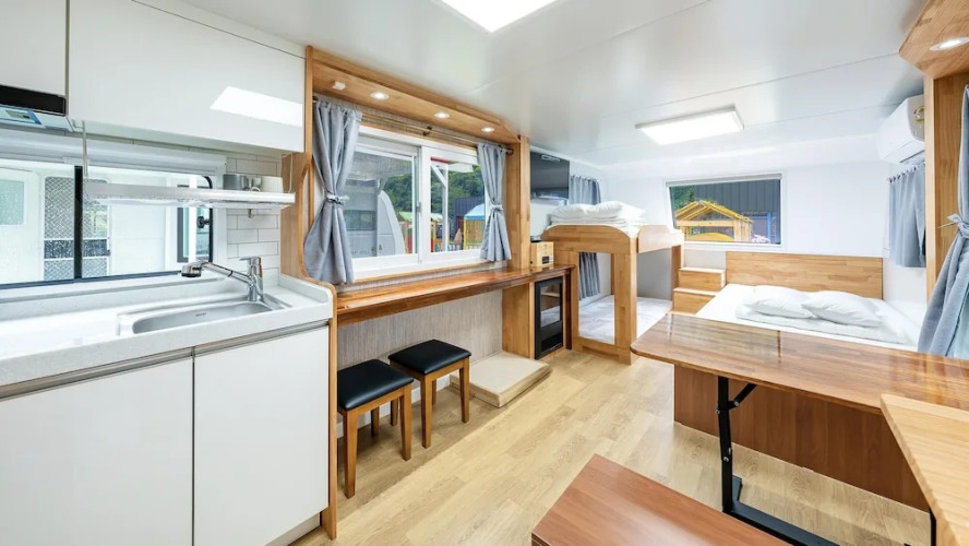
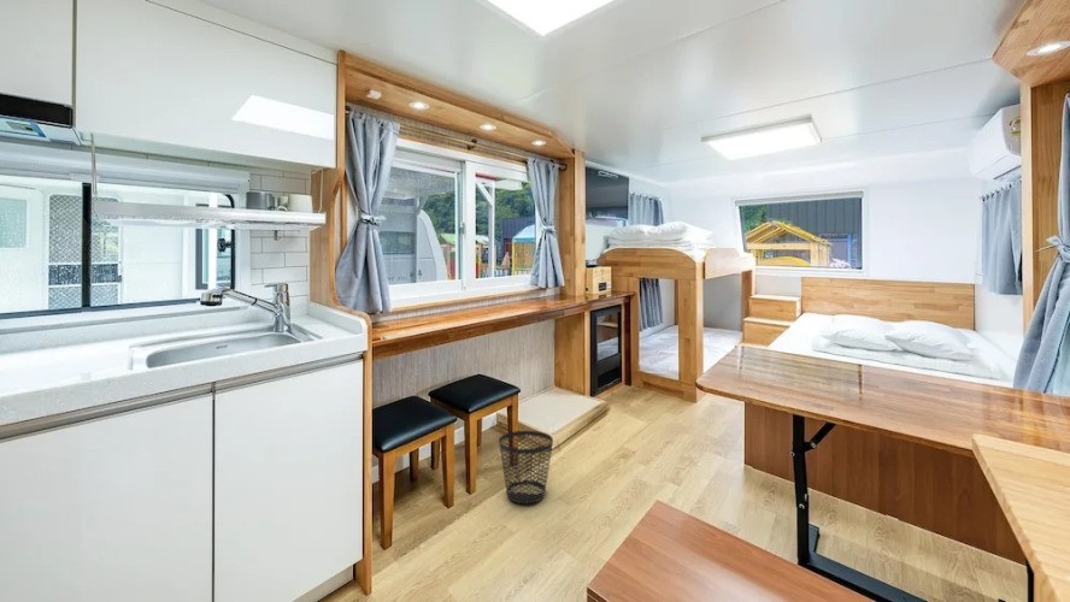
+ wastebasket (525, 466)
